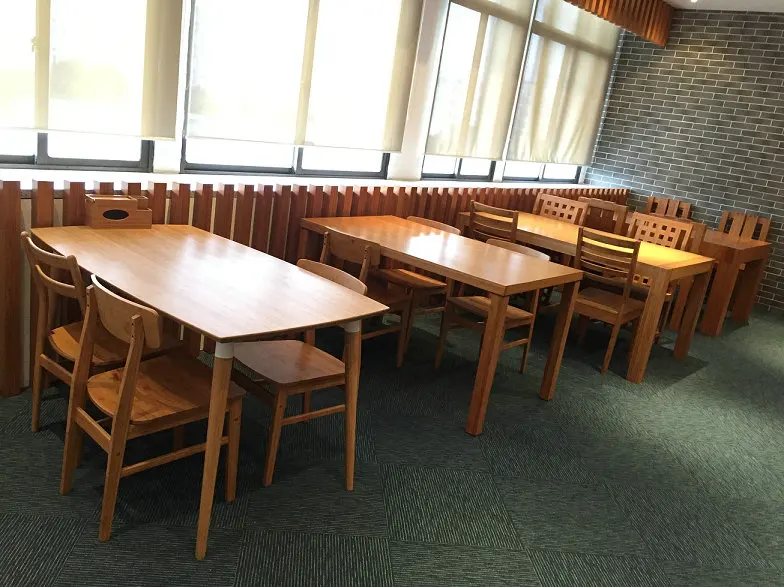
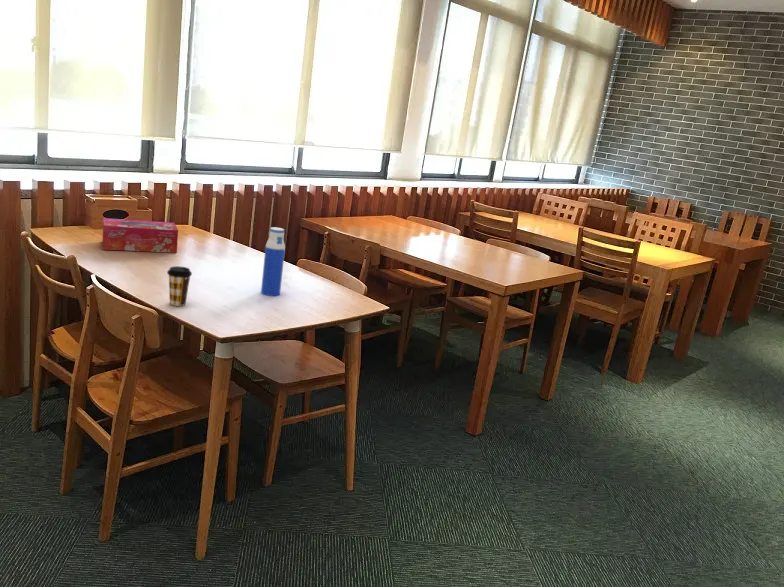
+ tissue box (140, 235)
+ coffee cup (178, 286)
+ water bottle (273, 261)
